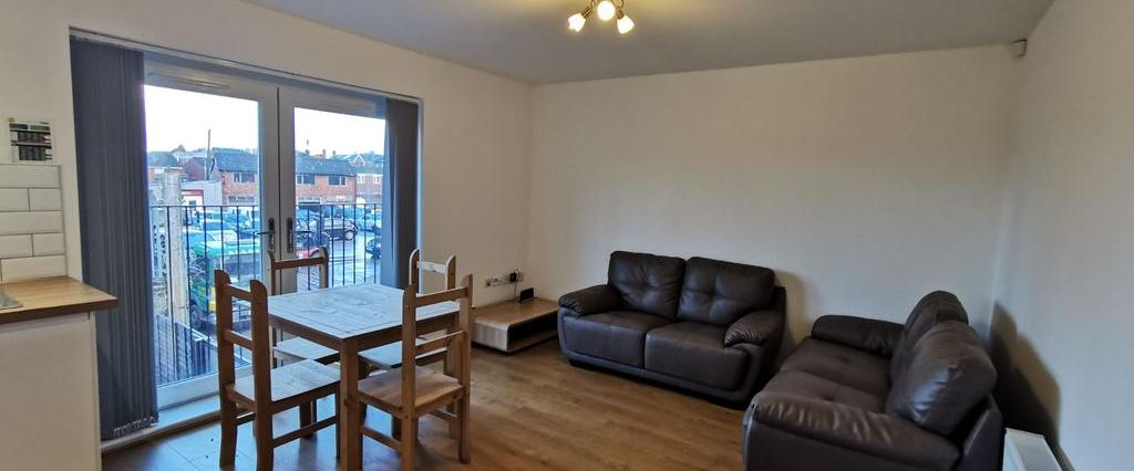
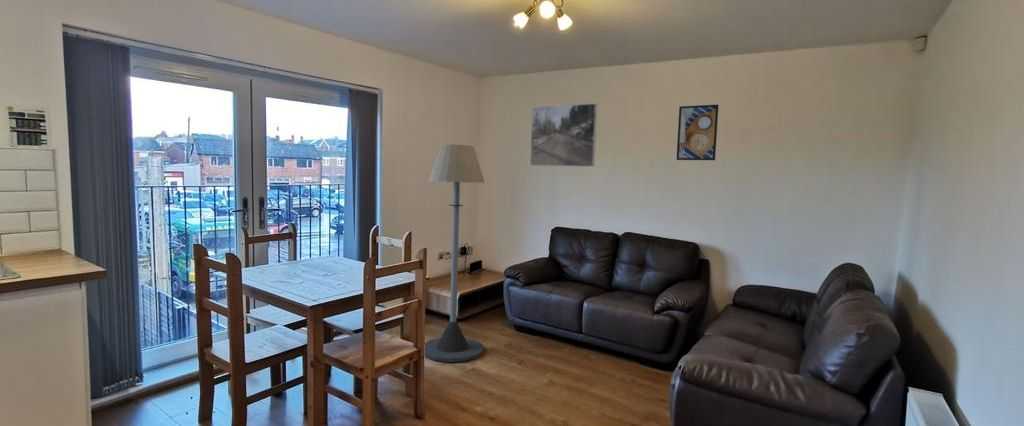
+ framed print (697, 133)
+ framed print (562, 136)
+ floor lamp (454, 249)
